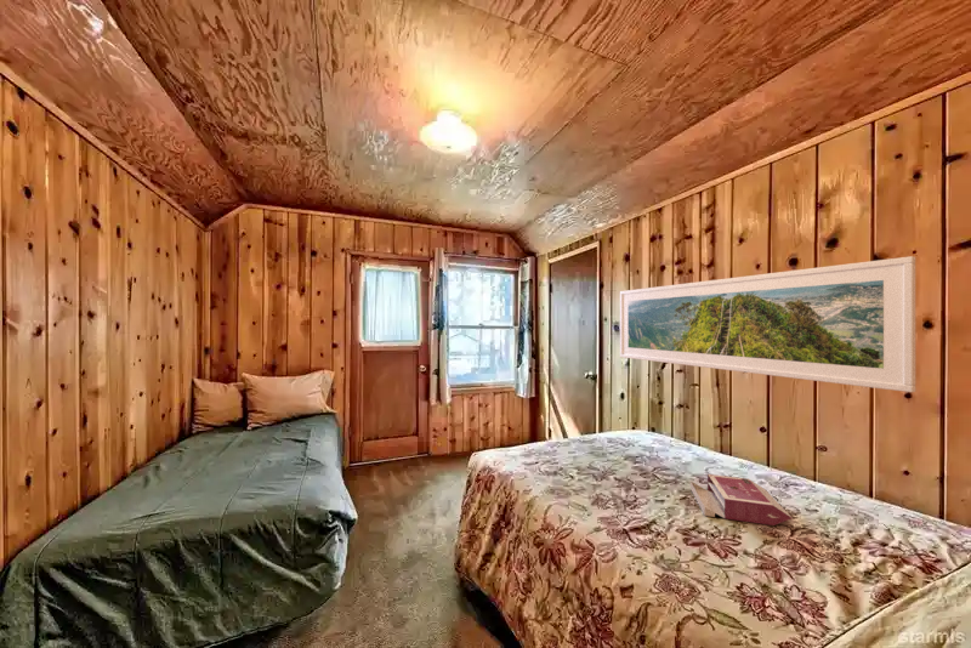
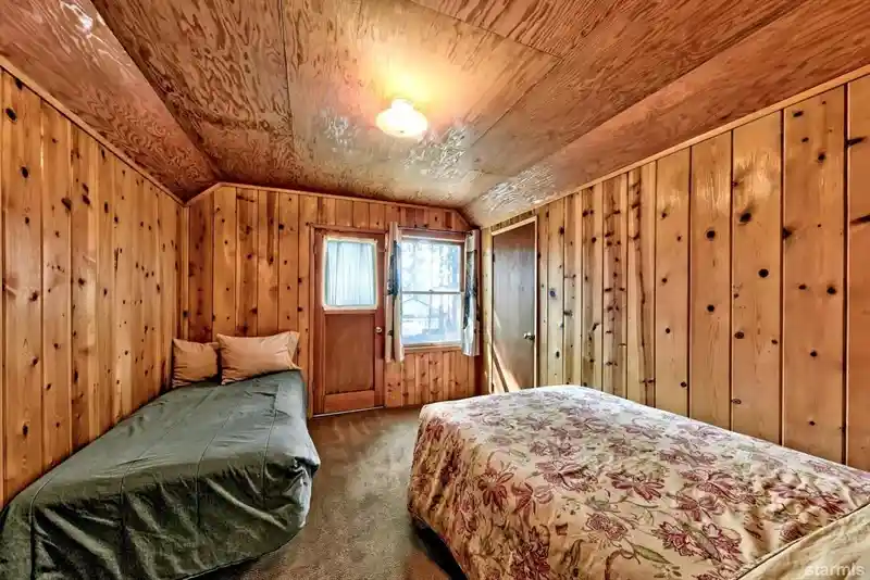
- book (736, 496)
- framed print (716, 324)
